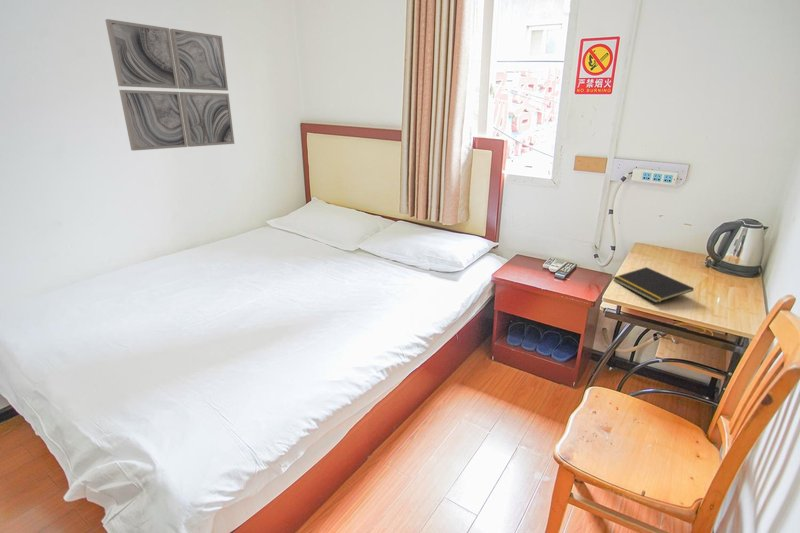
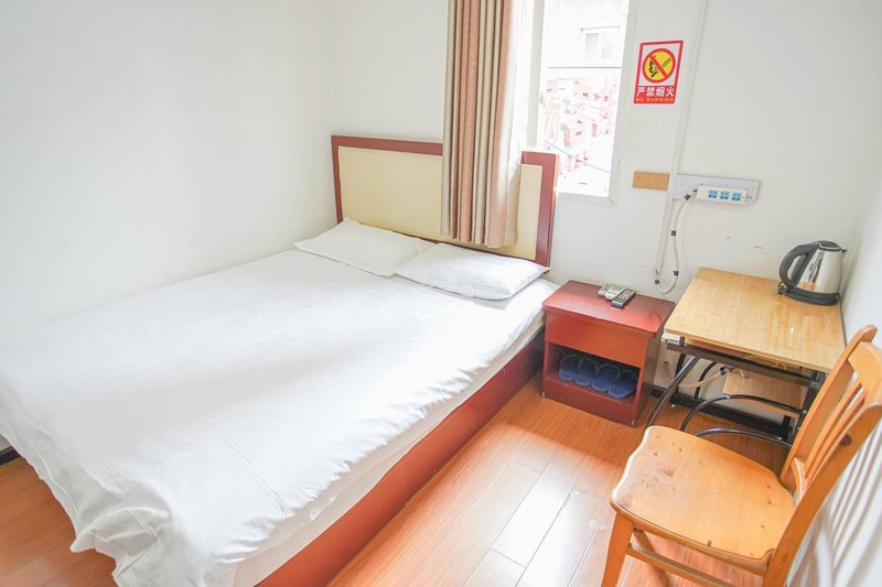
- wall art (179, 88)
- notepad (650, 283)
